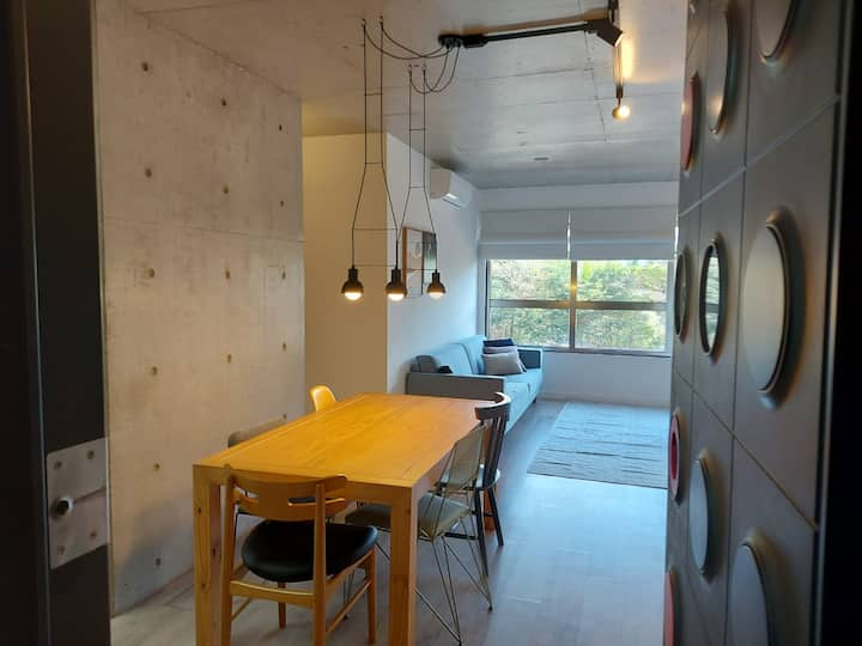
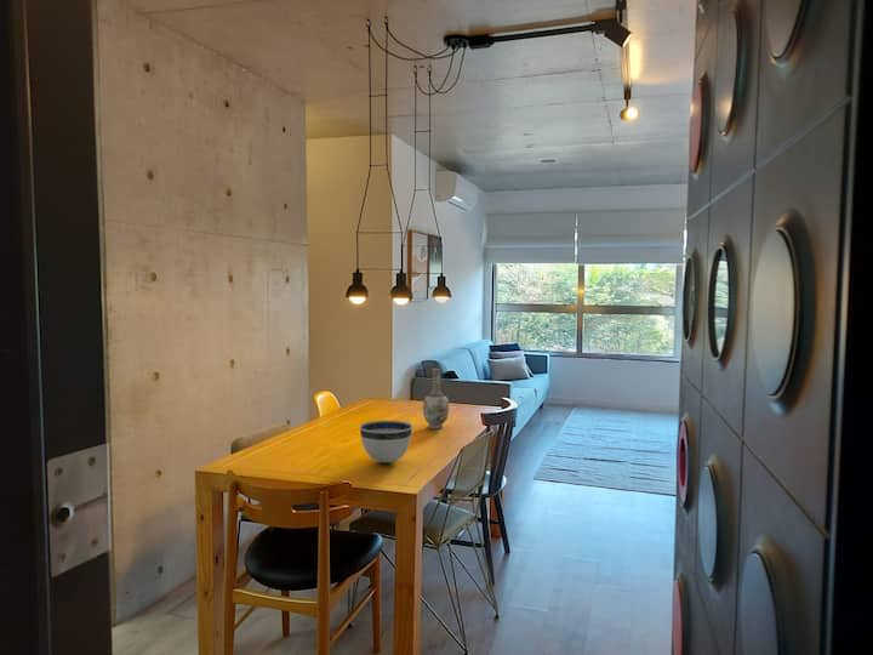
+ bowl (386, 443)
+ vase (435, 398)
